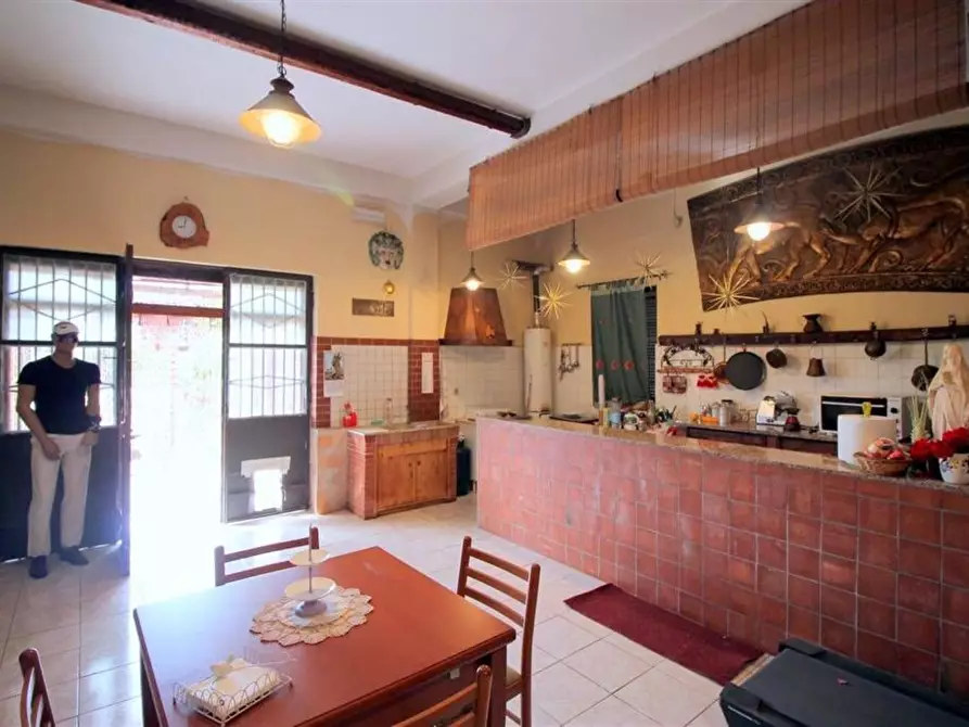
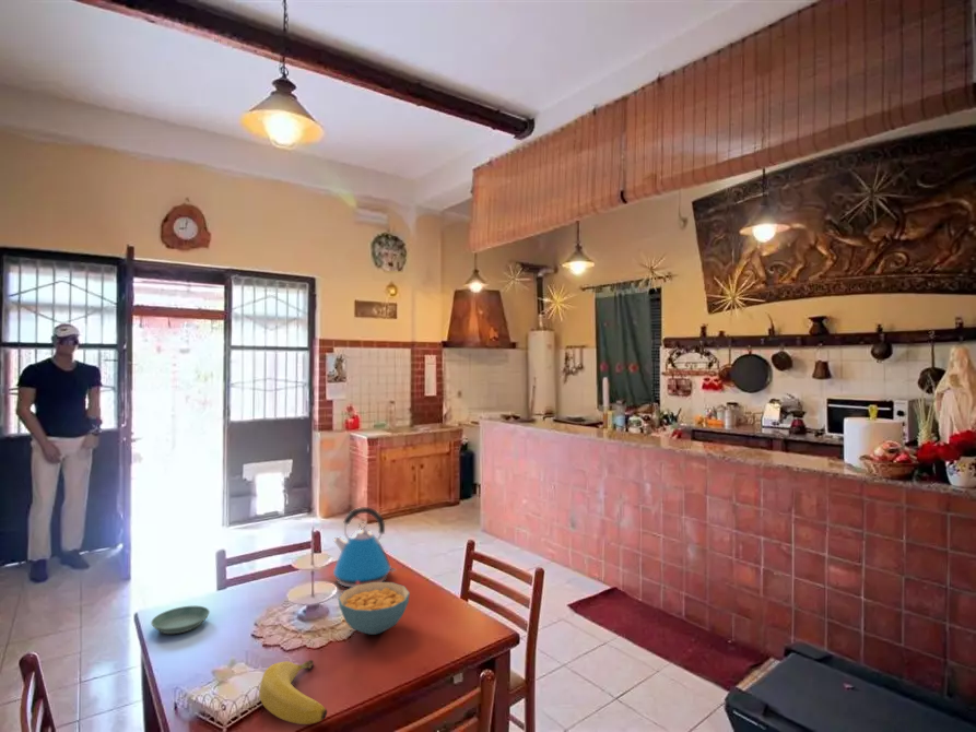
+ saucer (180, 621)
+ banana (299, 692)
+ cereal bowl (374, 612)
+ kettle (364, 542)
